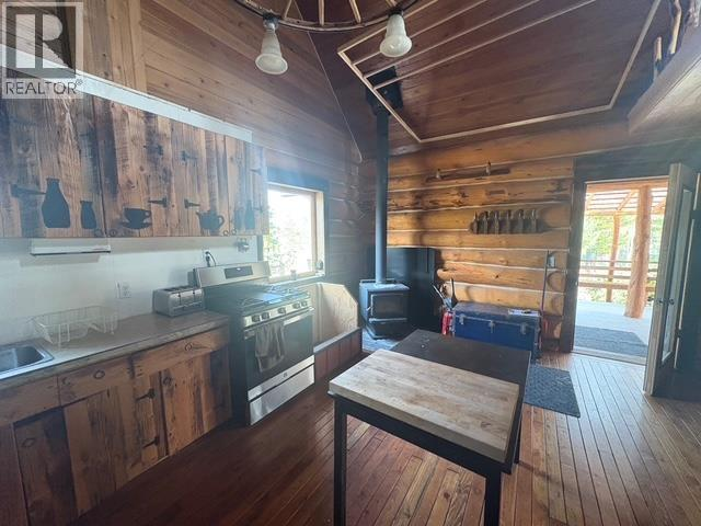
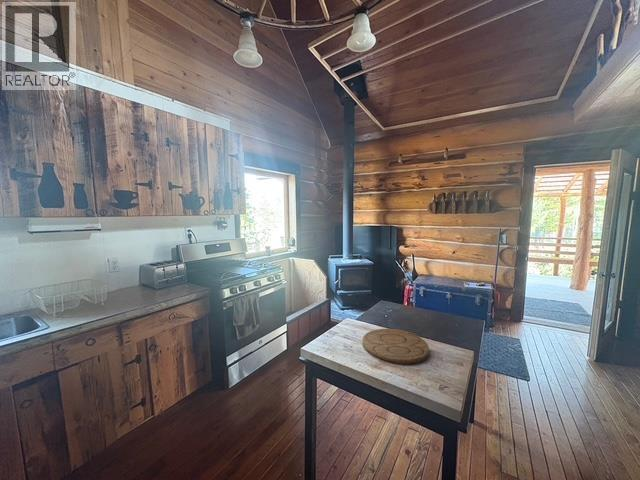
+ cutting board (394, 344)
